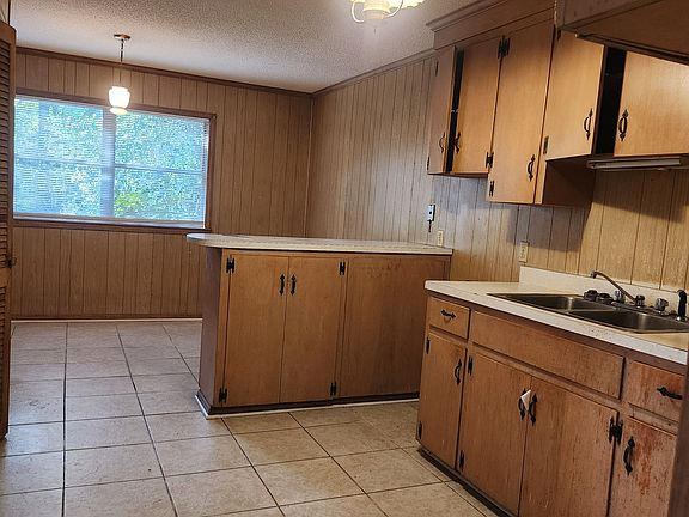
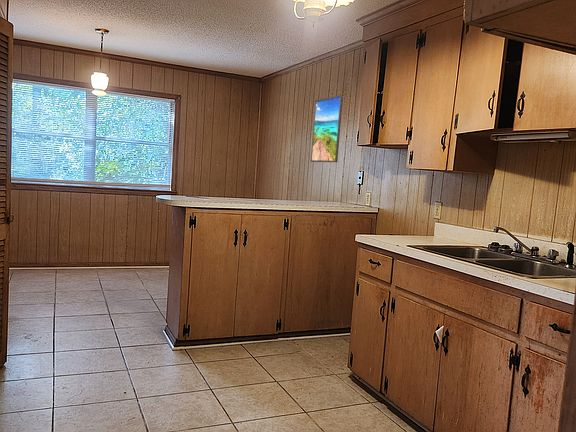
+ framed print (325, 130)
